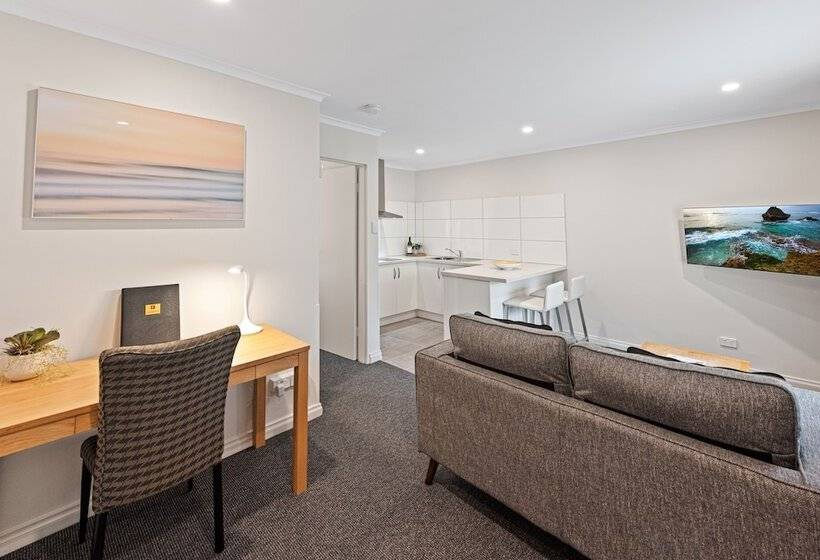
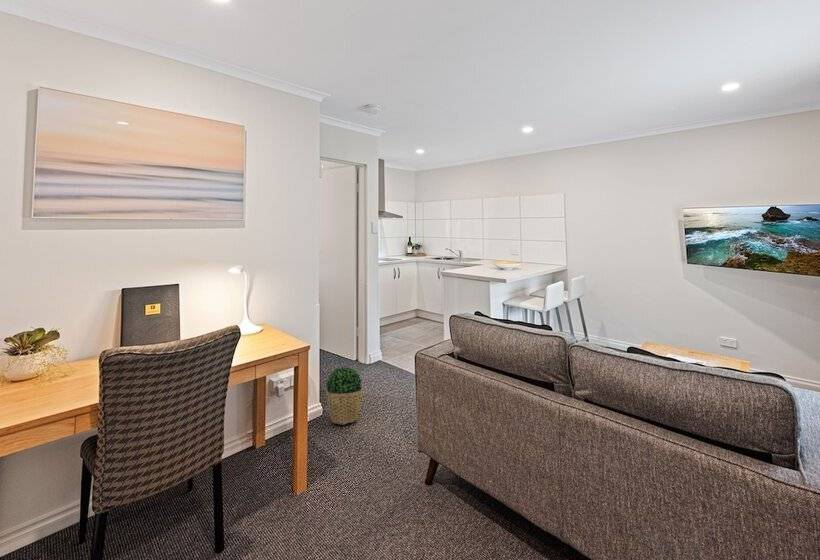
+ potted plant (344, 393)
